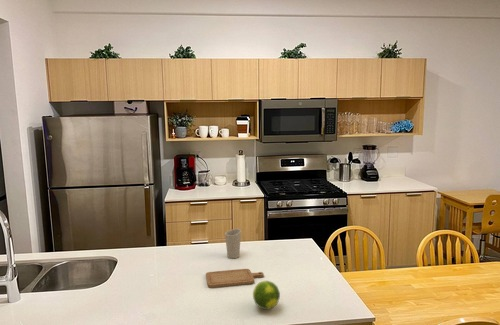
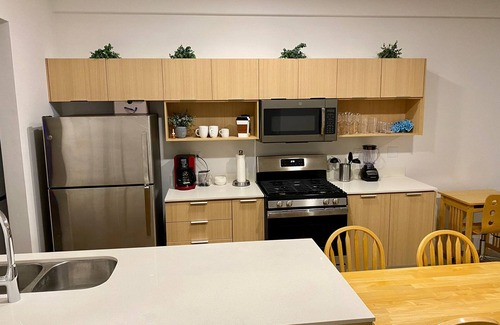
- chopping board (235, 277)
- fruit (266, 294)
- cup (233, 243)
